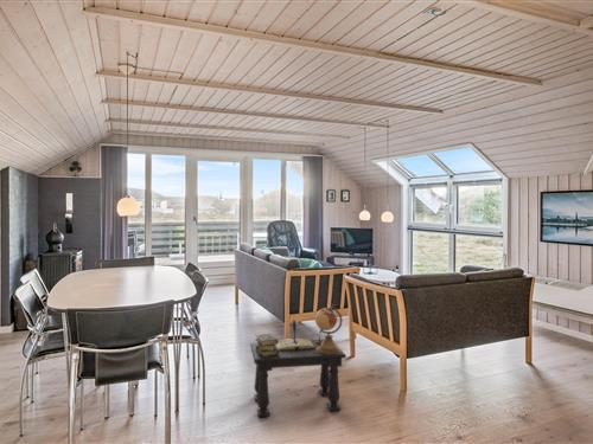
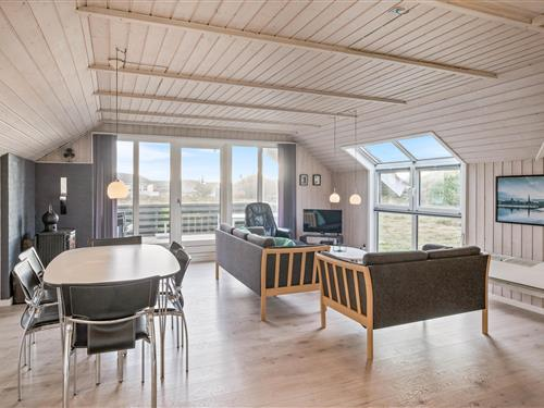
- side table (295, 353)
